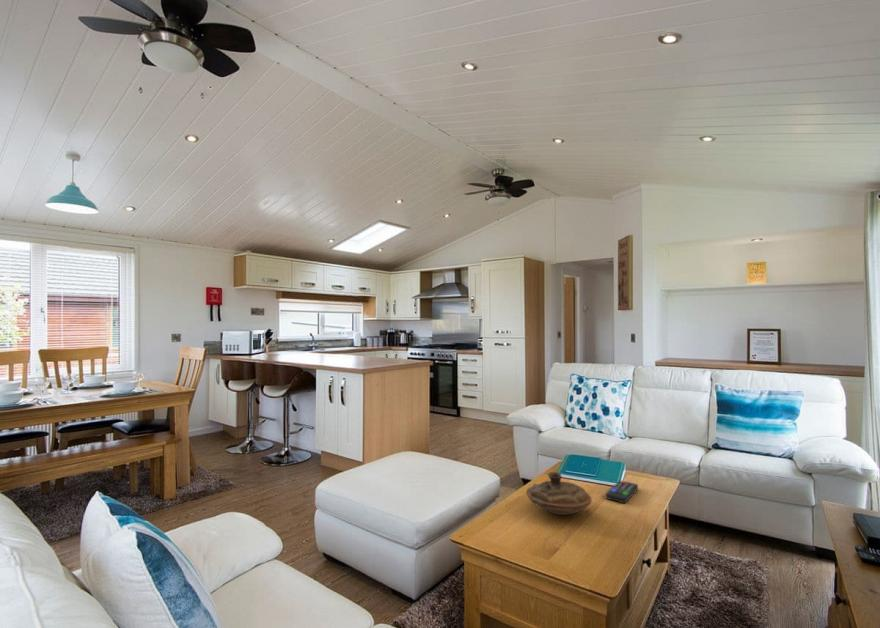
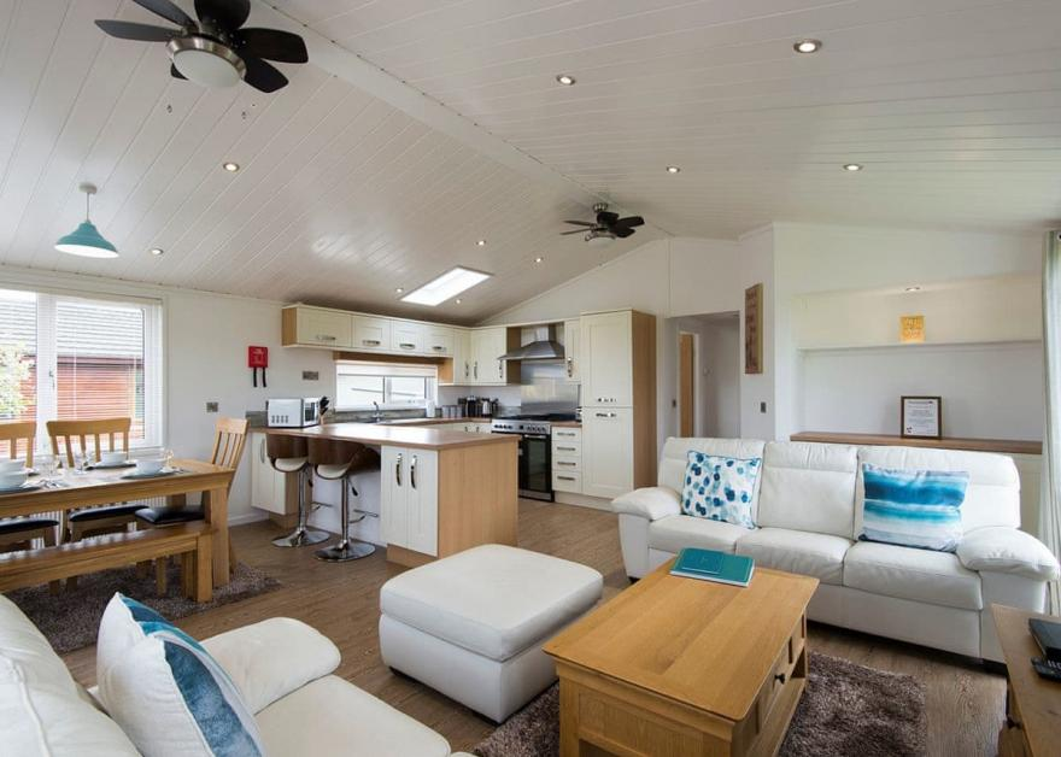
- decorative bowl (558, 491)
- remote control (622, 490)
